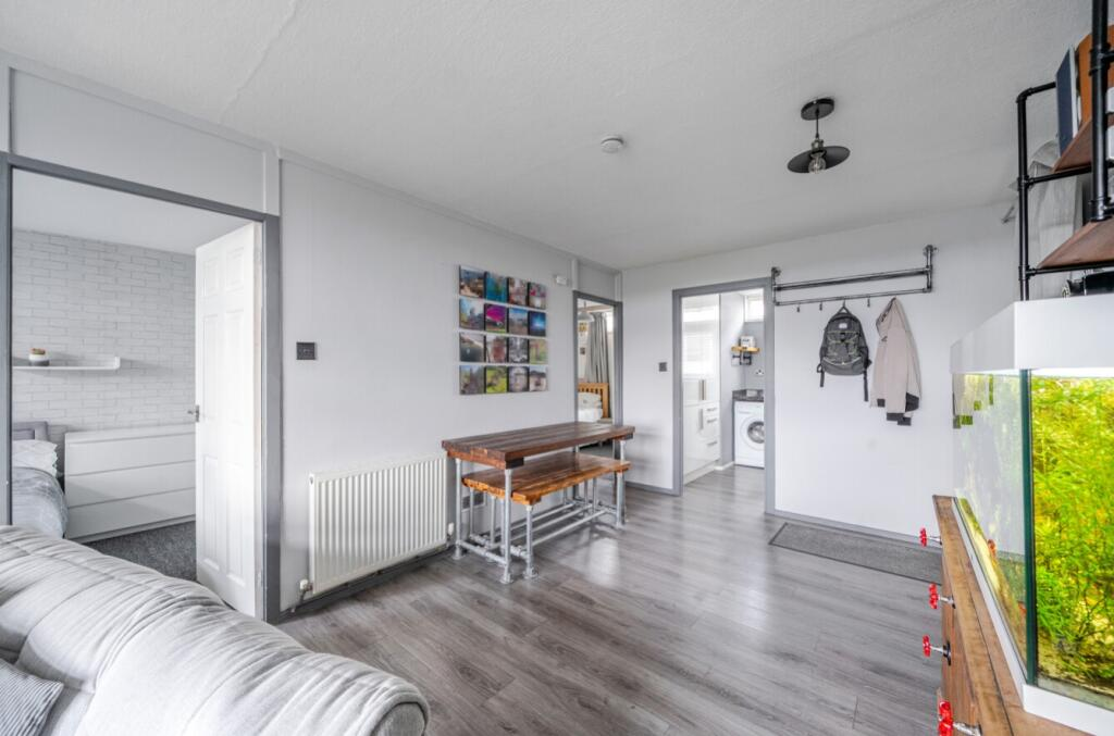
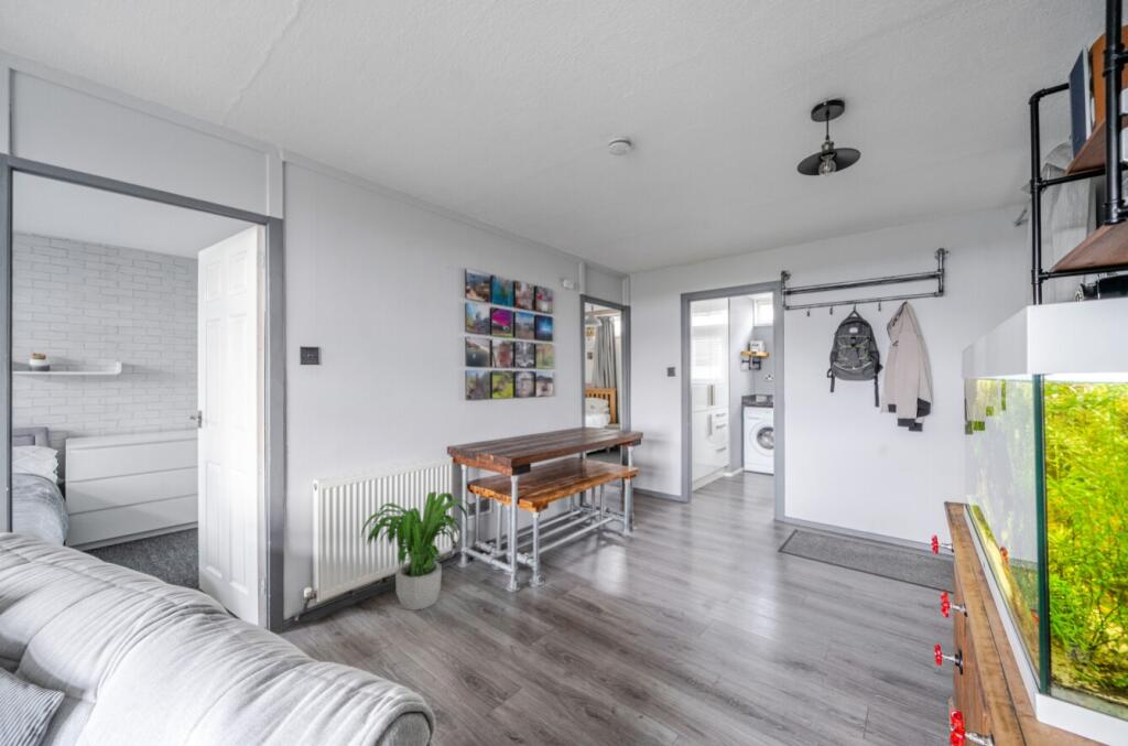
+ potted plant (423, 550)
